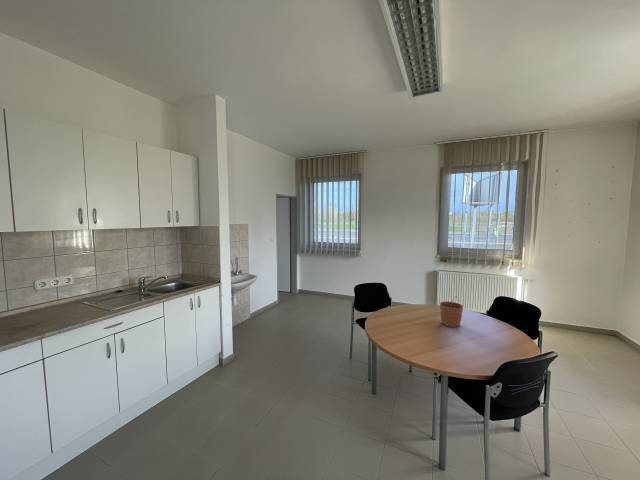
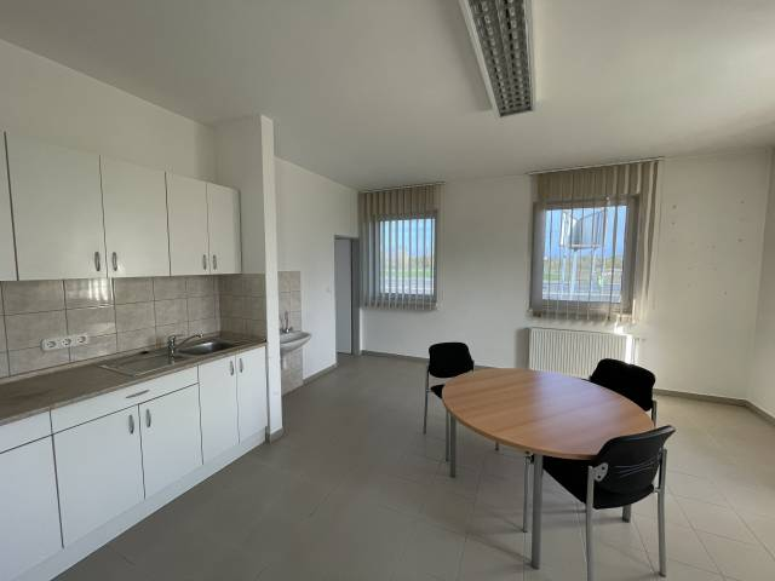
- plant pot (451, 309)
